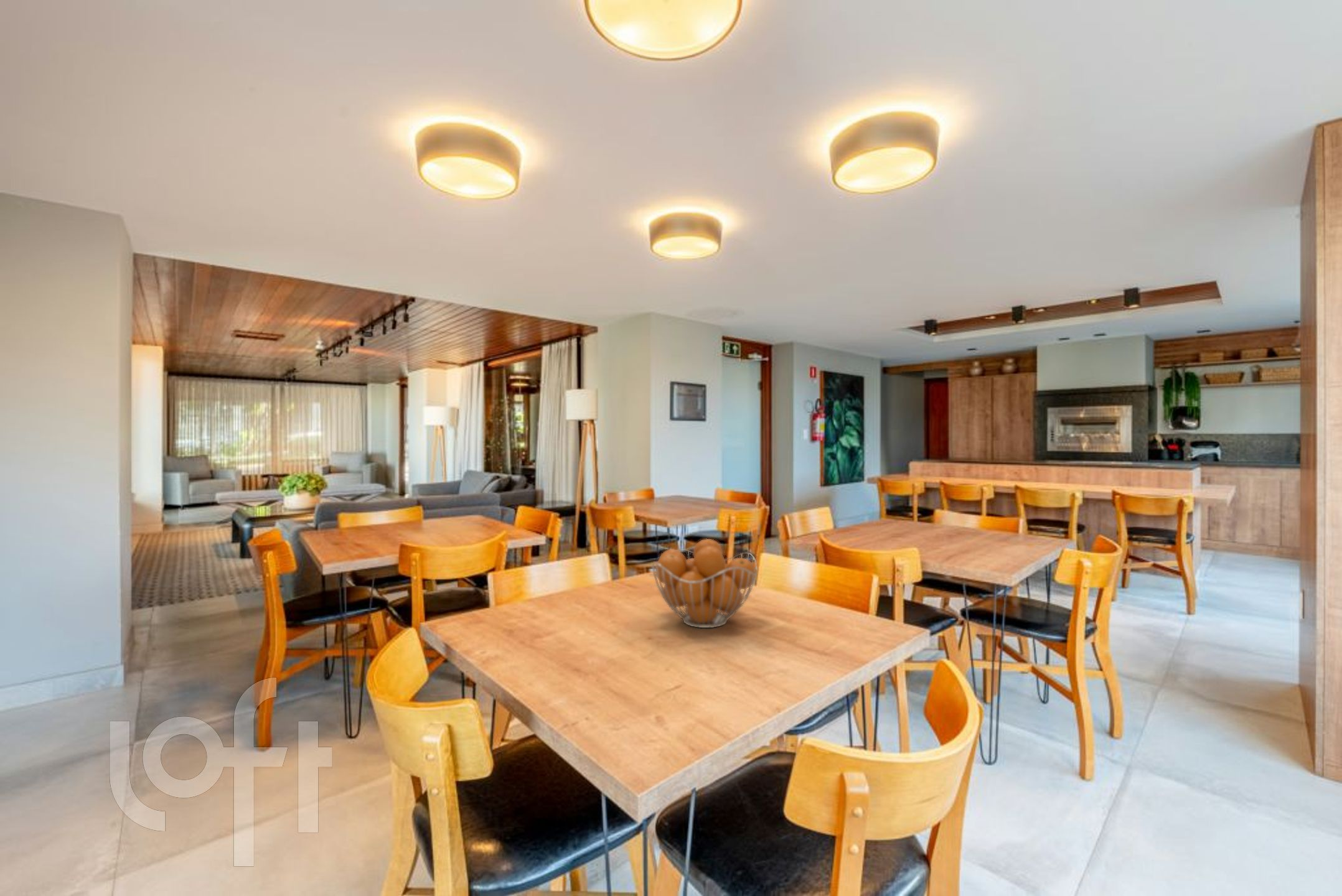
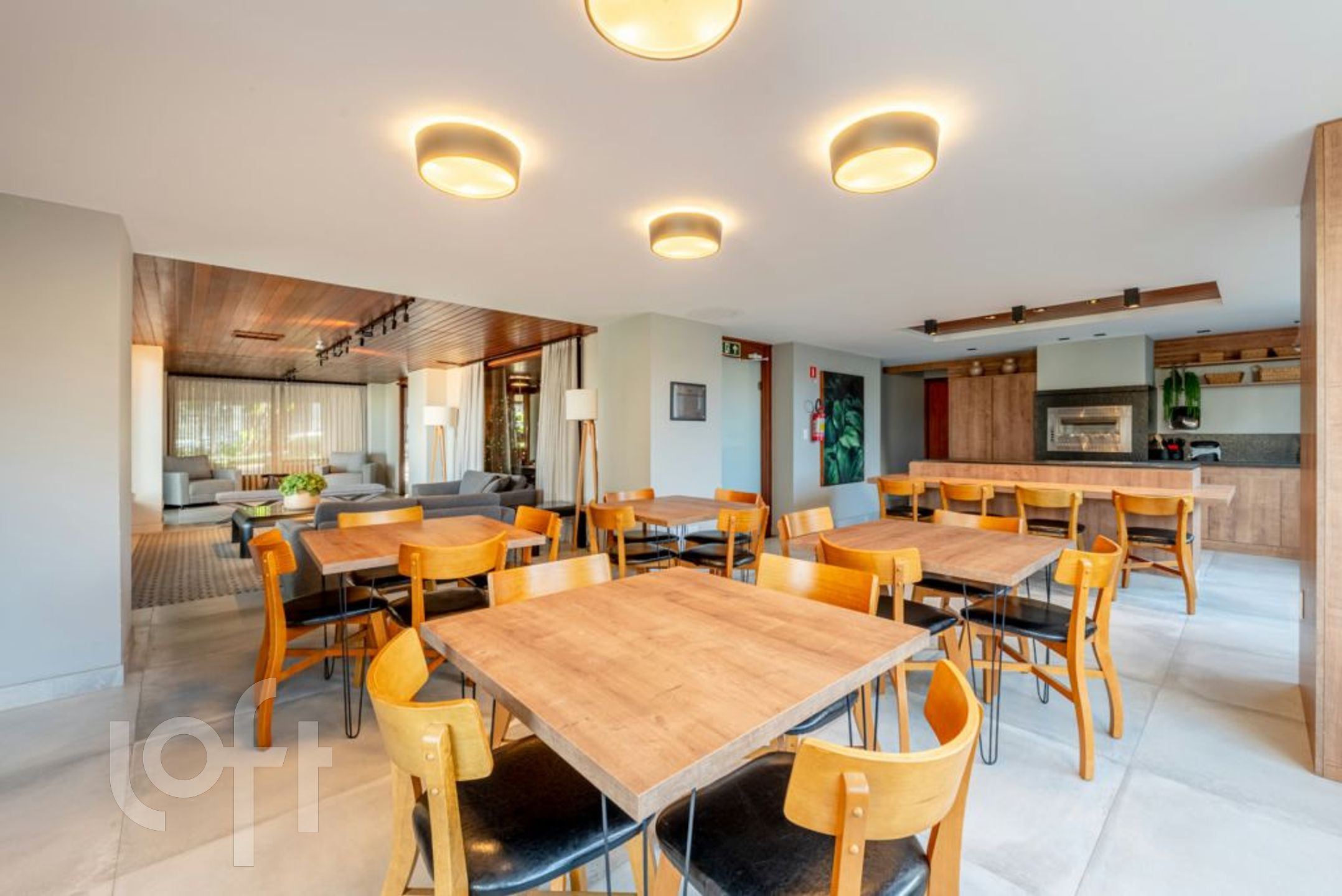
- fruit basket (705, 581)
